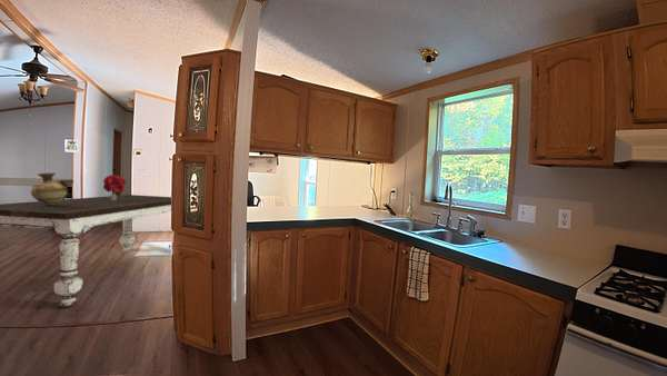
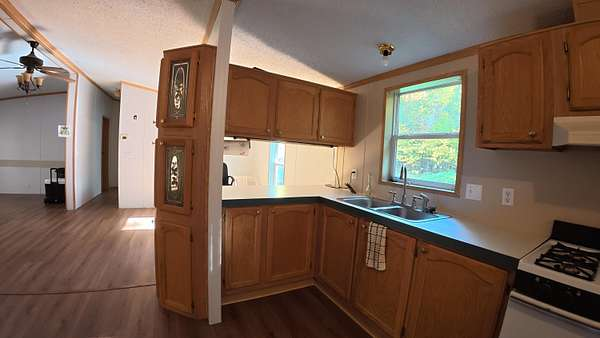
- bouquet (113, 187)
- ceramic jug (52, 189)
- dining table (103, 224)
